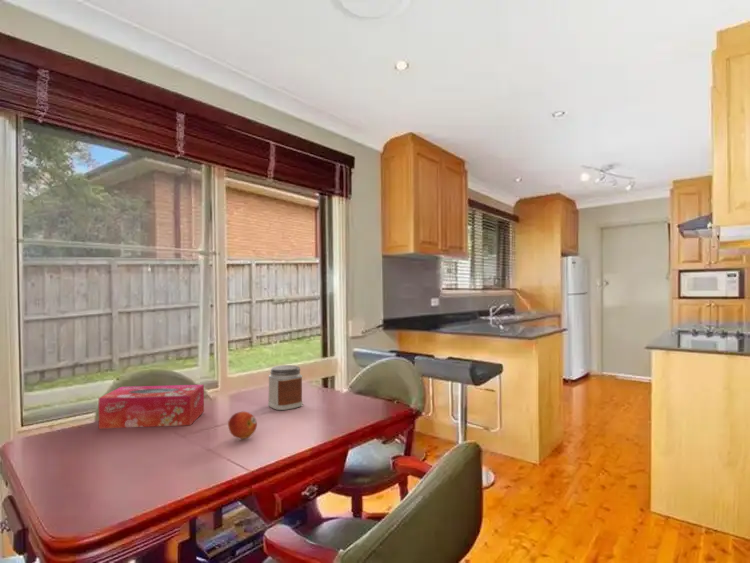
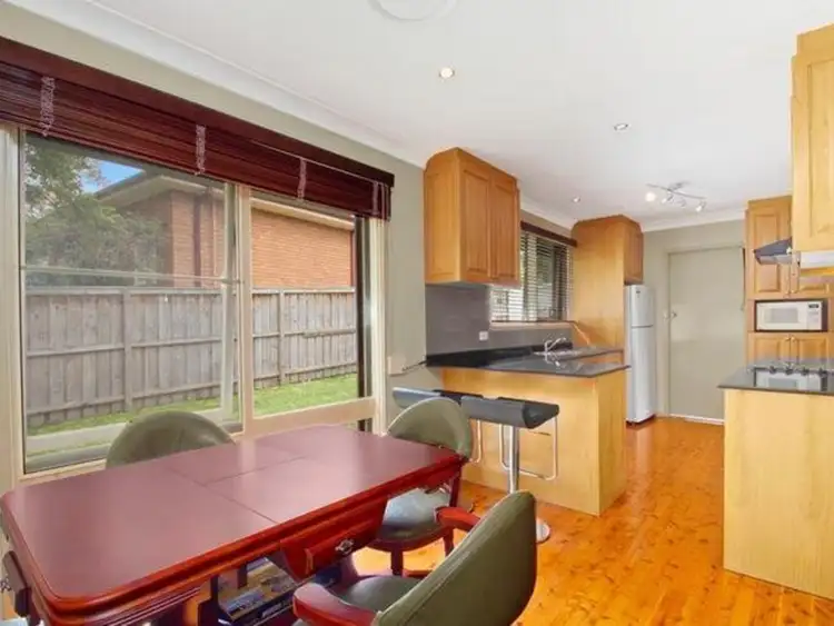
- fruit (243, 425)
- tissue box (154, 405)
- jar (285, 386)
